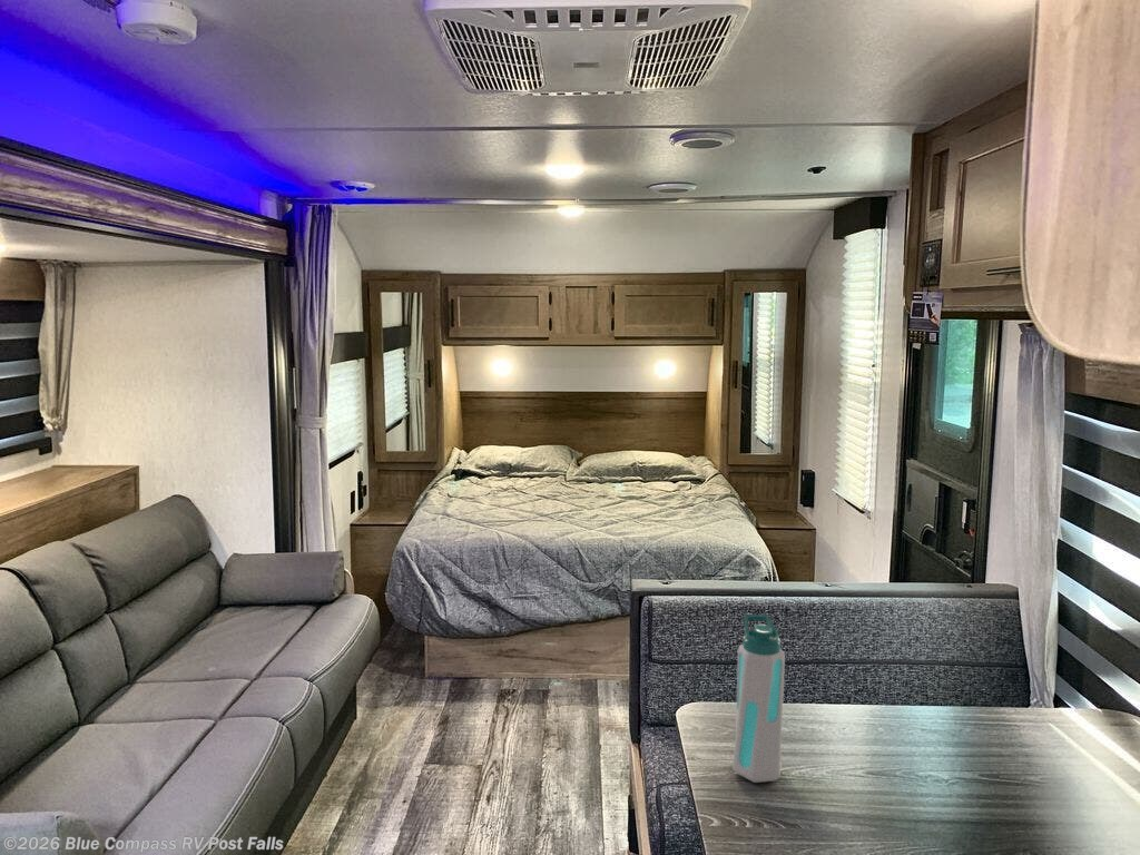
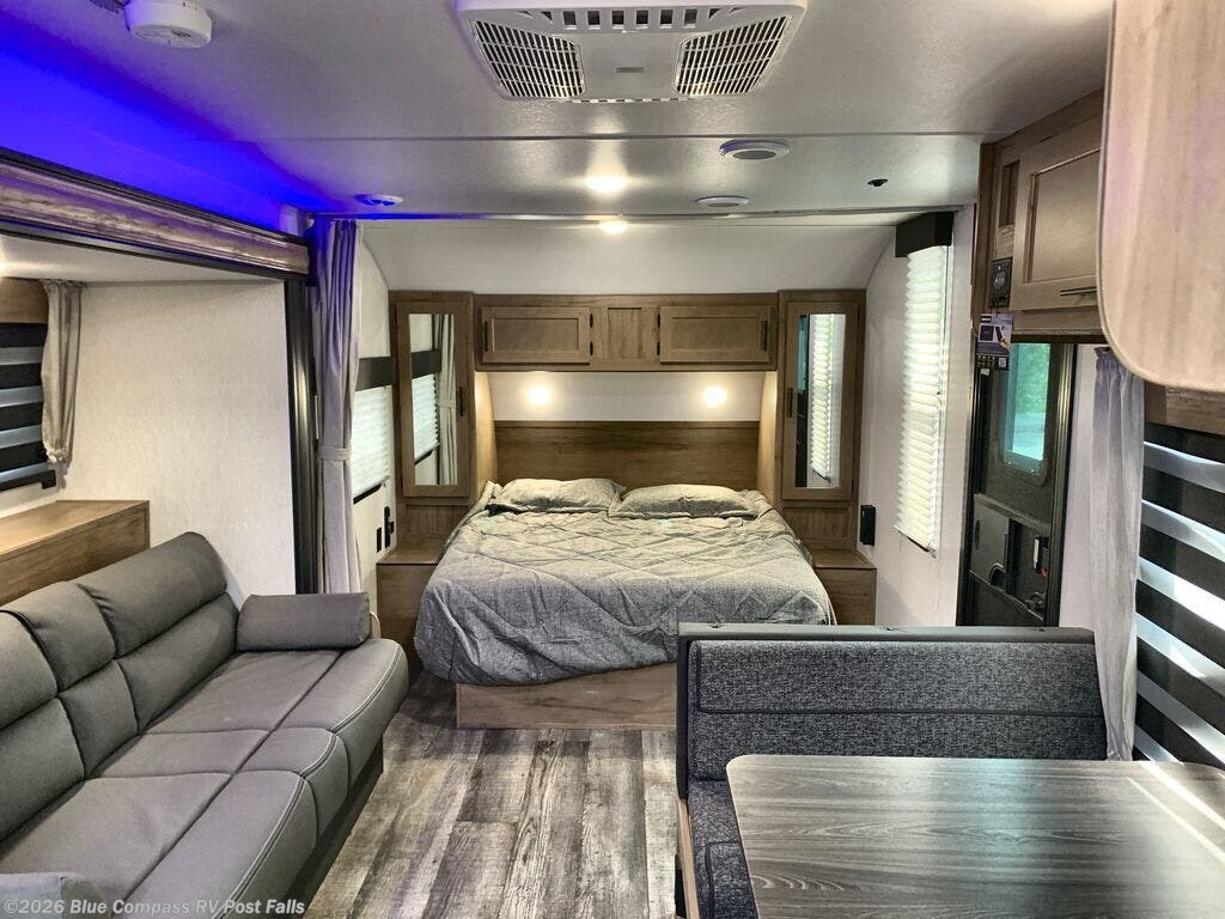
- water bottle (757, 697)
